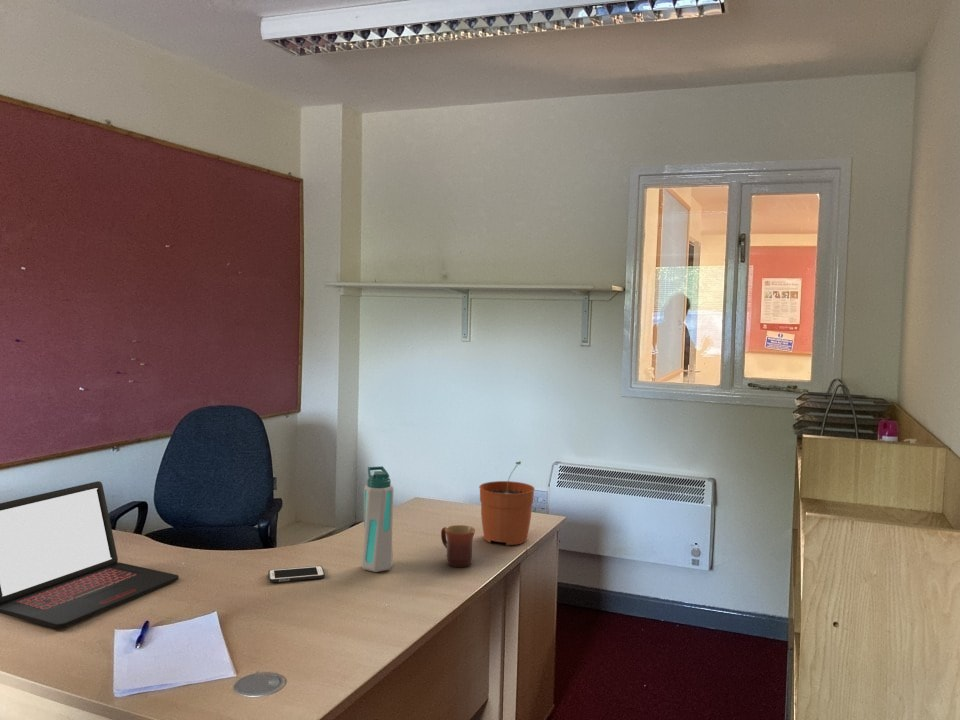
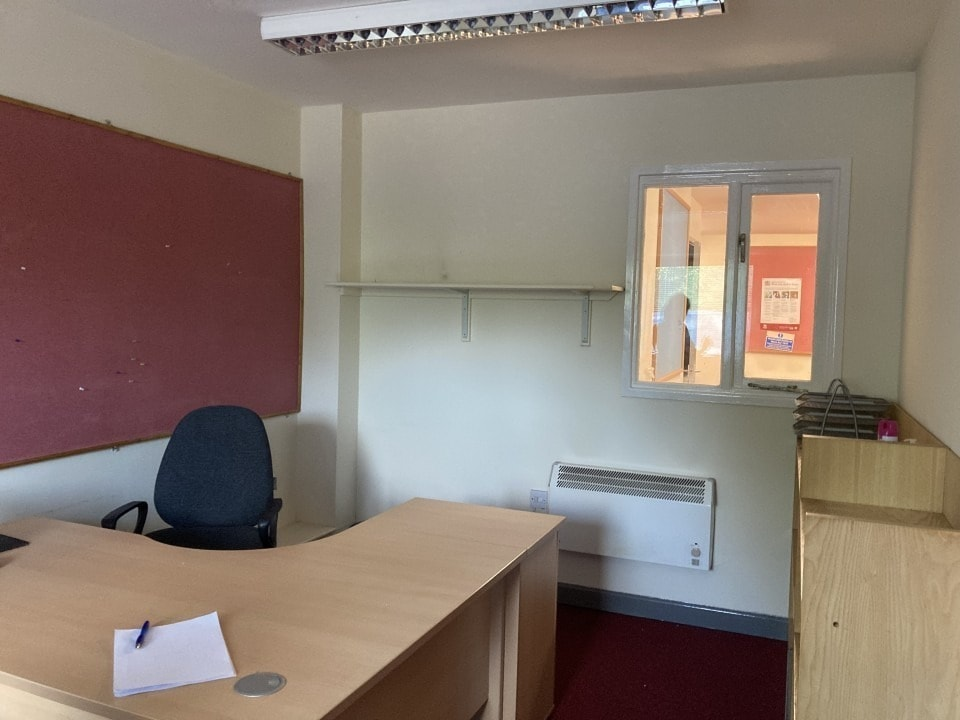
- cell phone (296, 574)
- plant pot (506, 499)
- water bottle (377, 518)
- laptop (83, 546)
- mug (455, 545)
